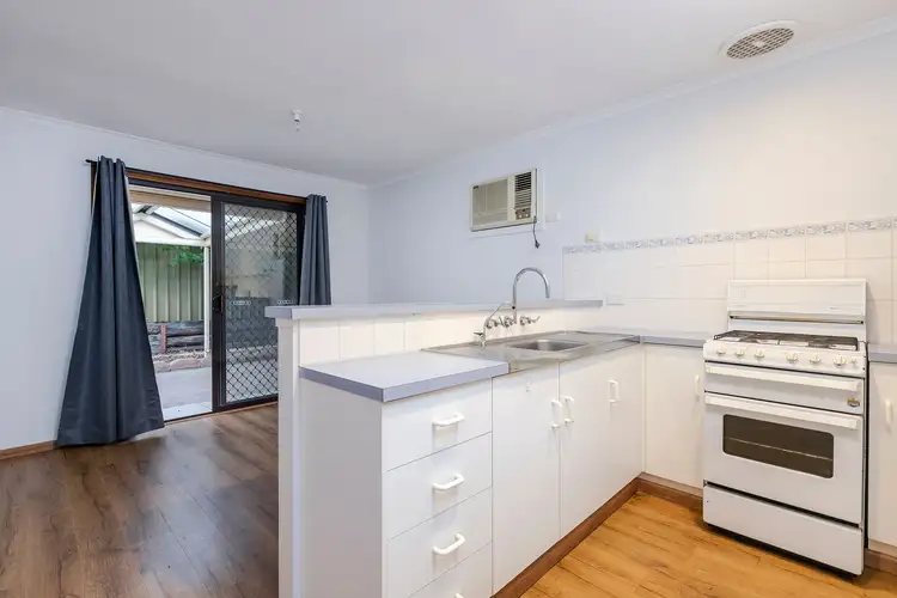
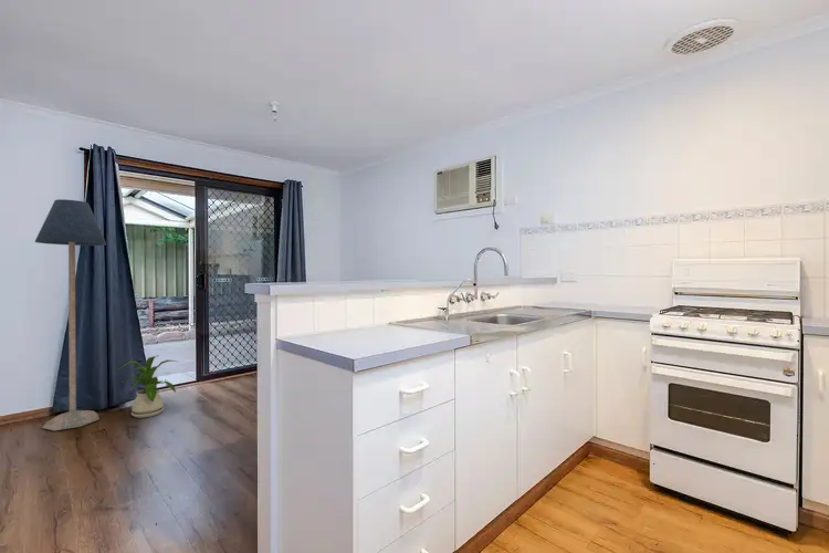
+ house plant (149, 382)
+ floor lamp (72, 311)
